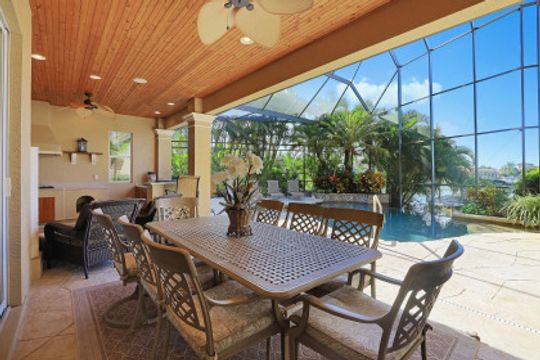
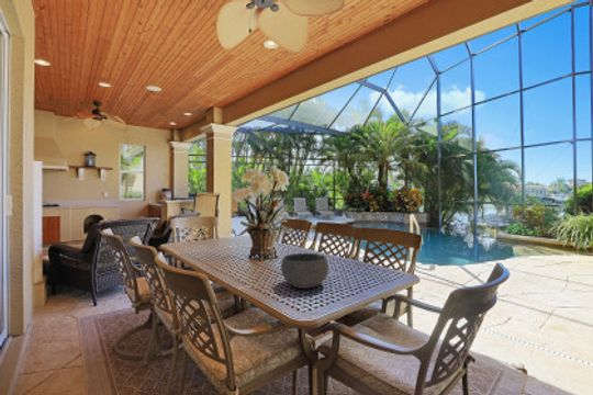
+ bowl (304, 271)
